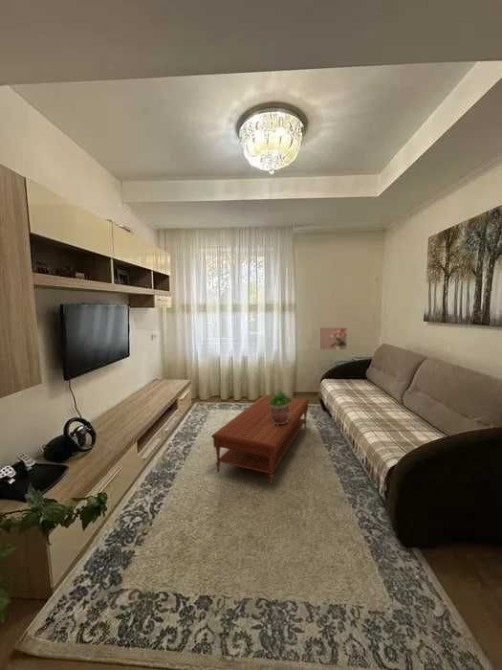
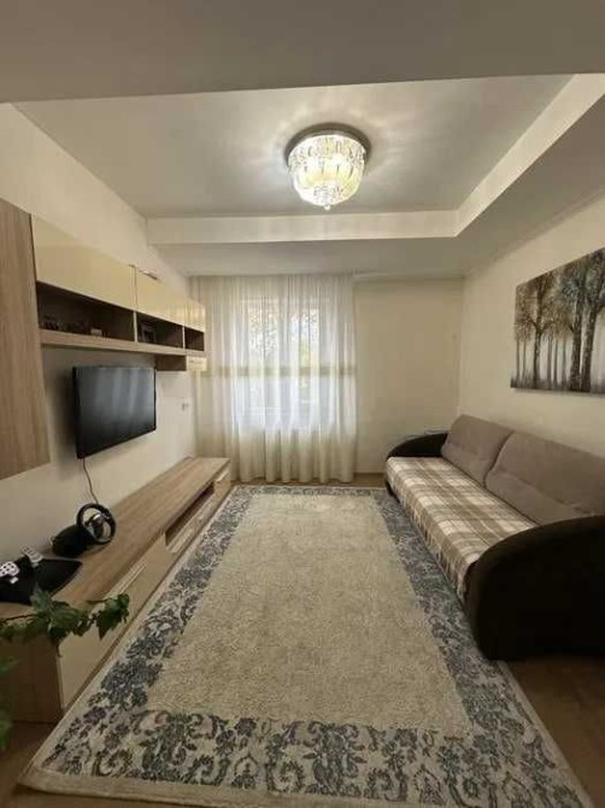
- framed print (332, 338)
- potted plant (278, 406)
- coffee table (268, 430)
